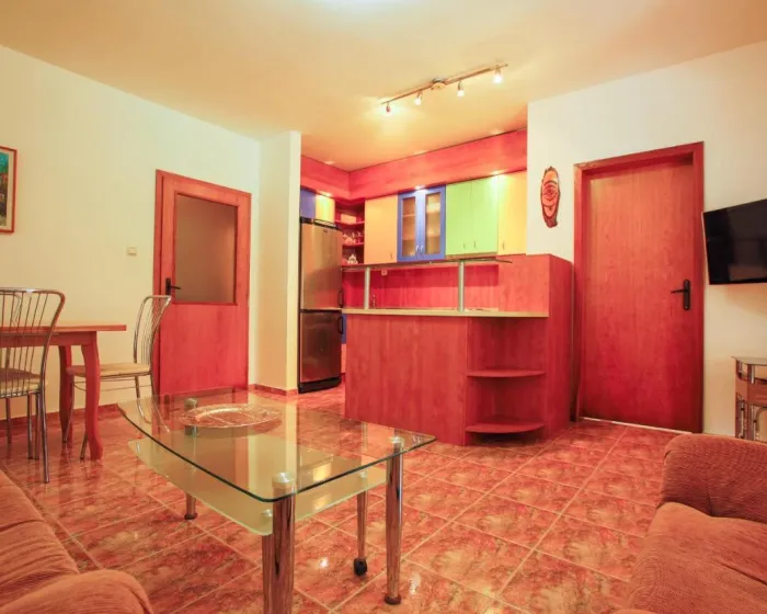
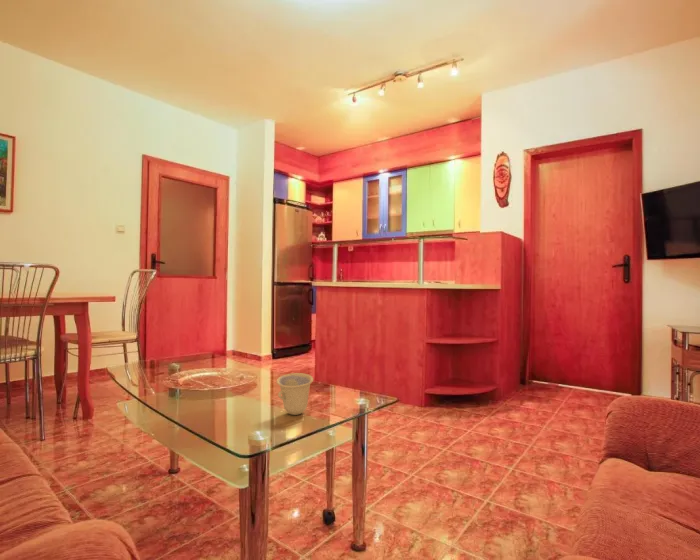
+ cup (294, 395)
